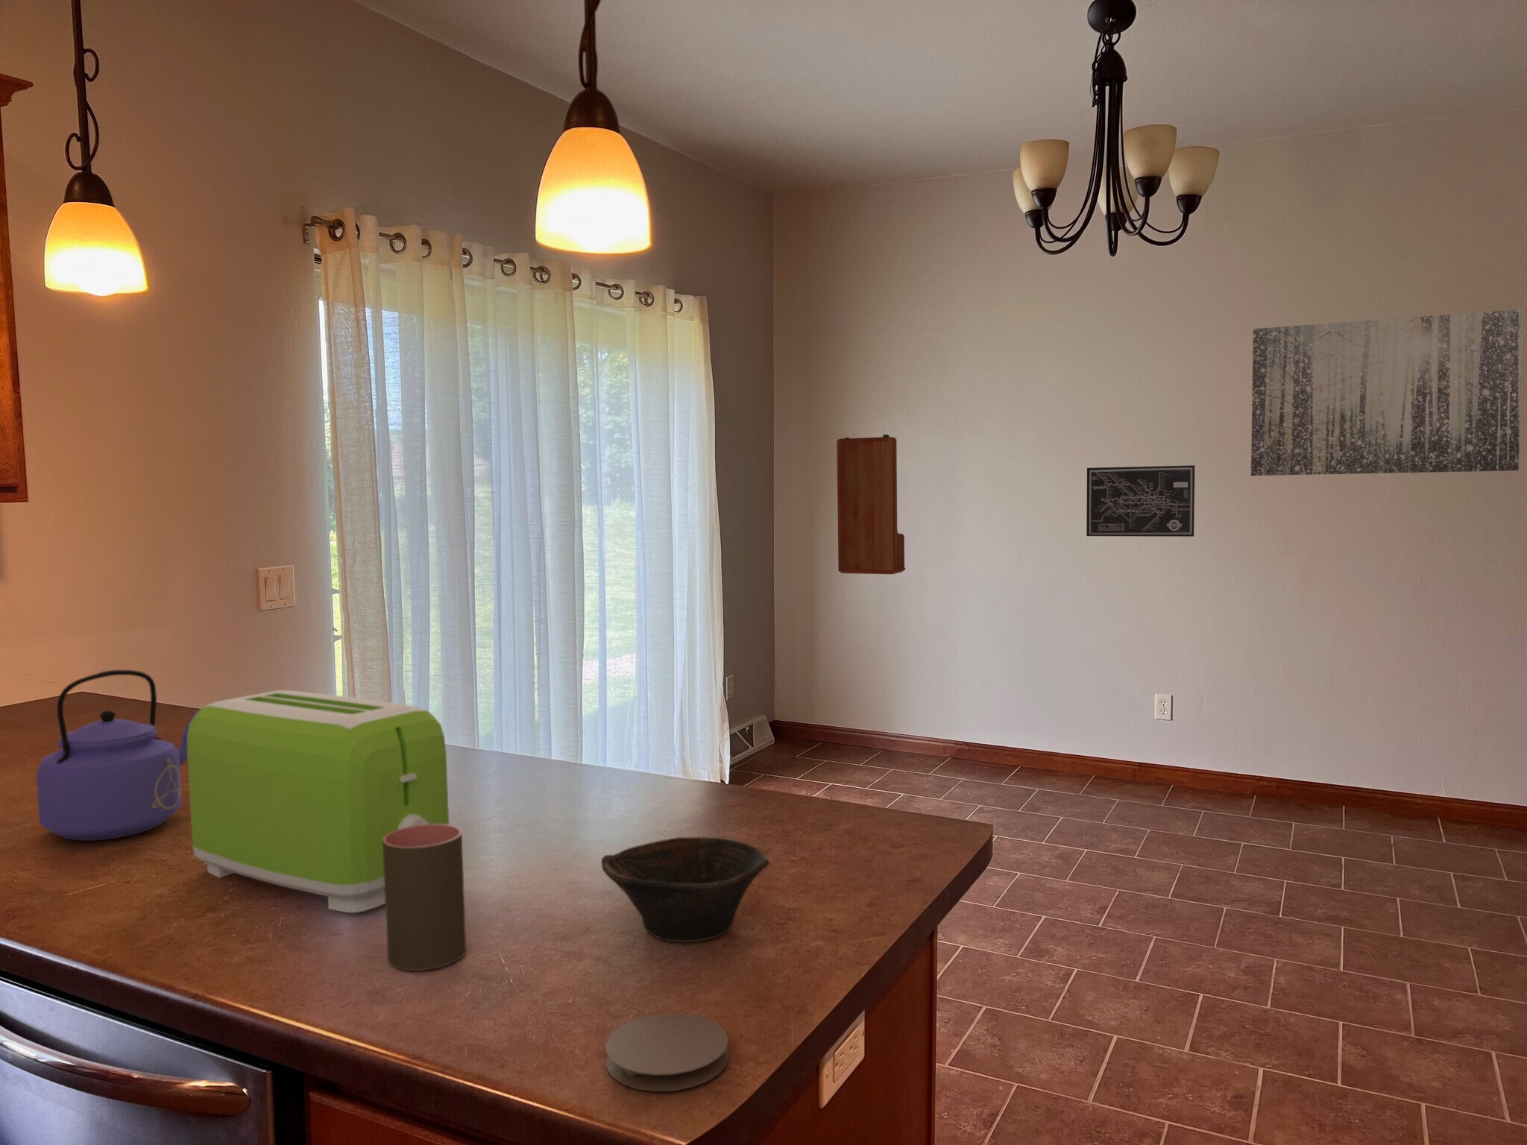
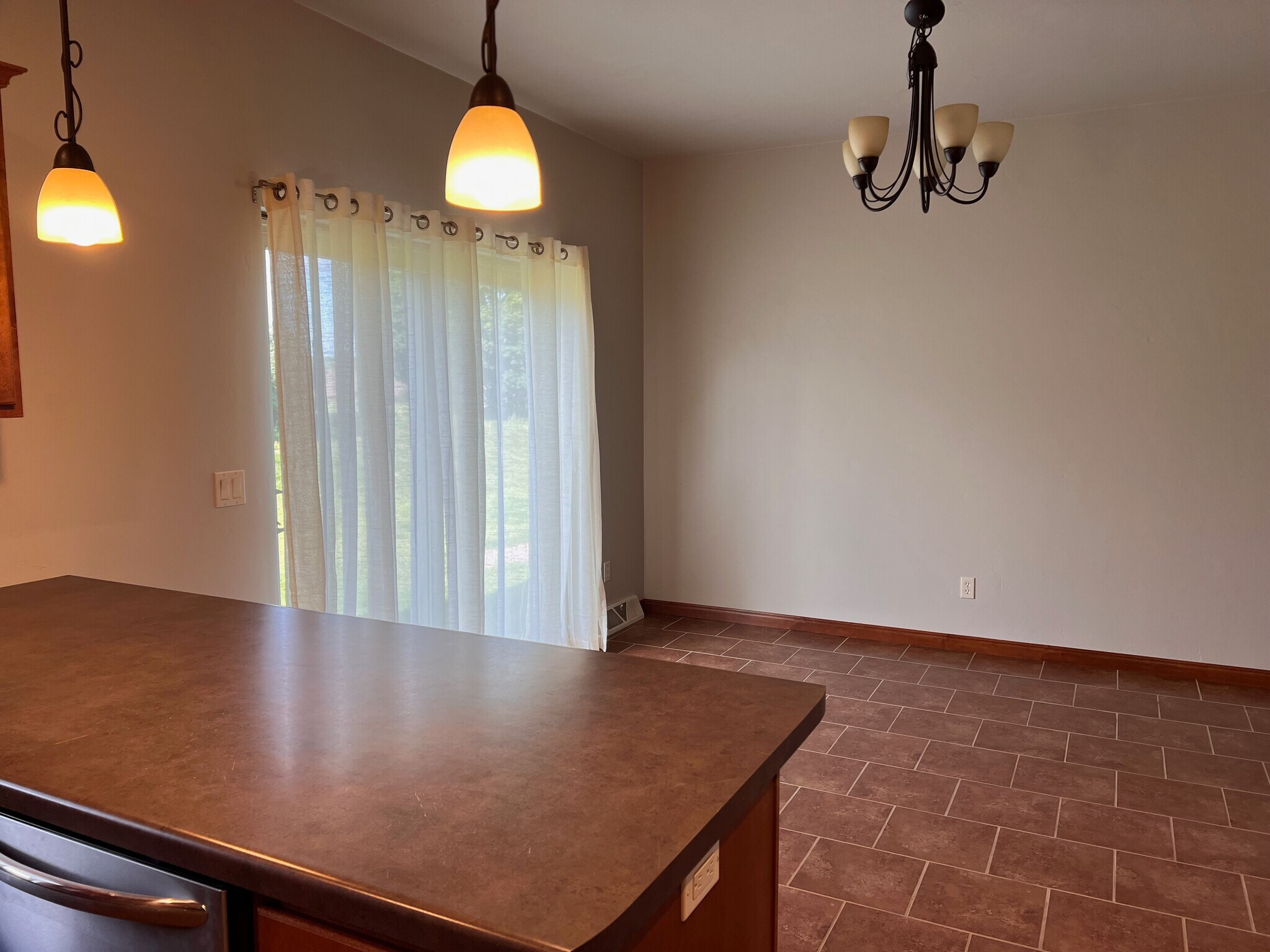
- wall art (1379, 397)
- wall art (1140, 500)
- toaster (317, 789)
- coaster (667, 1050)
- time clock (873, 504)
- kettle (131, 744)
- bowl (687, 890)
- cup (424, 895)
